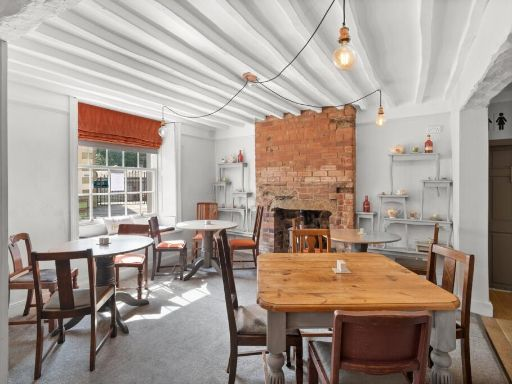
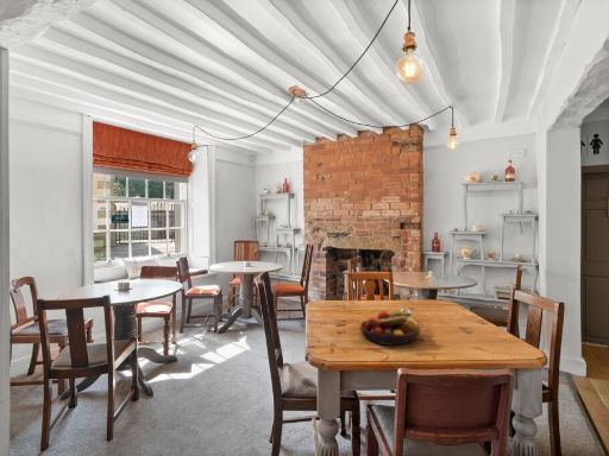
+ fruit bowl (389, 323)
